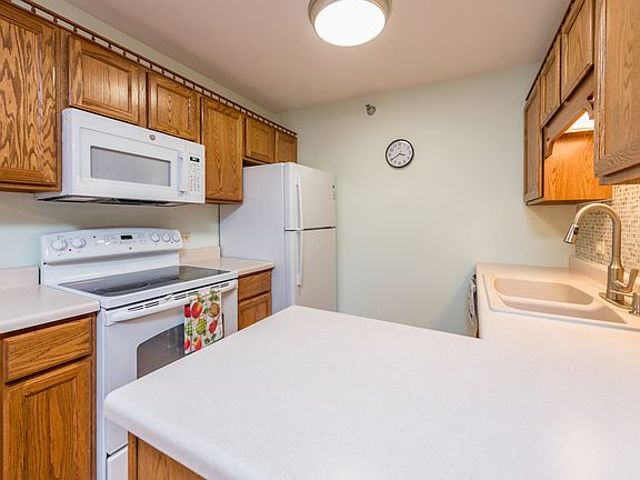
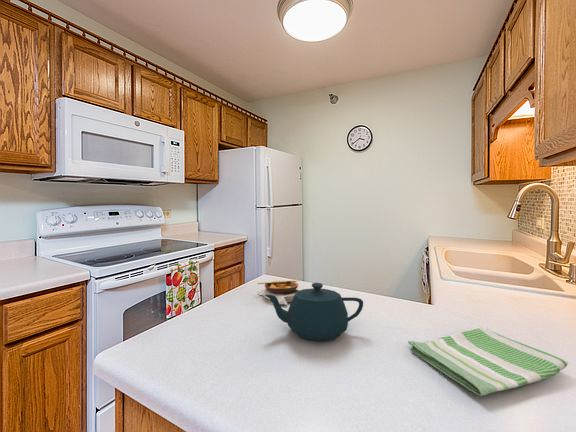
+ soup bowl (284, 289)
+ teapot (314, 308)
+ dish towel (482, 354)
